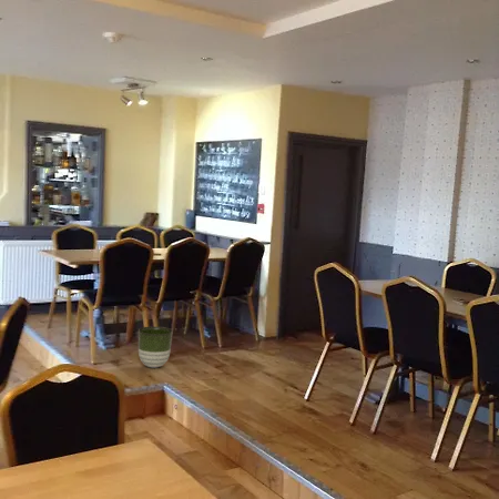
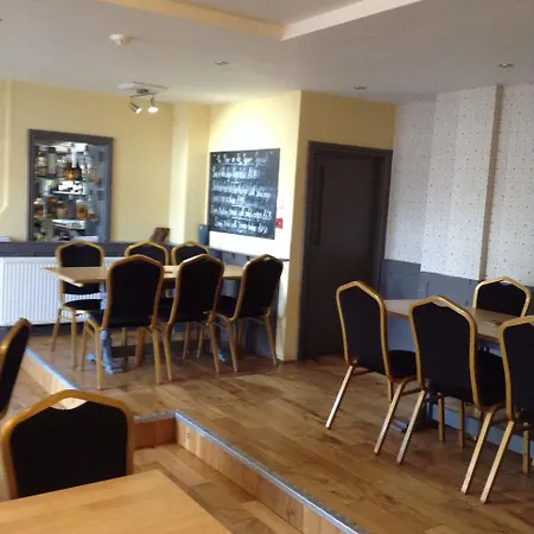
- planter (154, 348)
